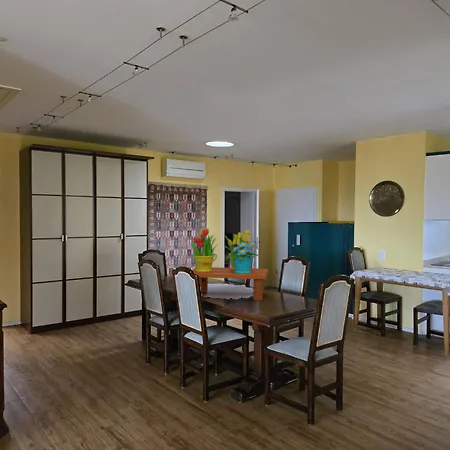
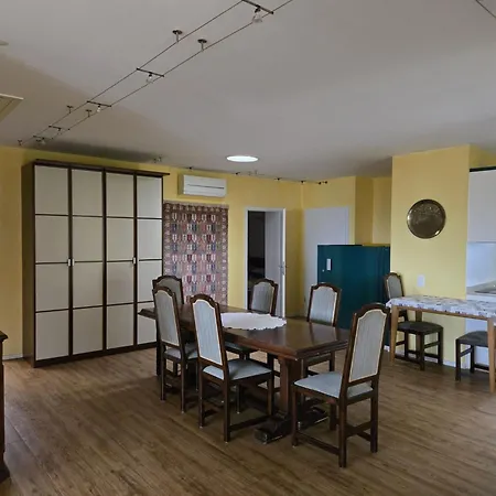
- flower arrangement (230, 260)
